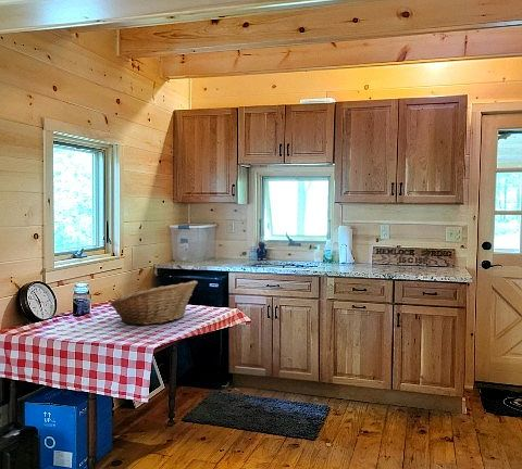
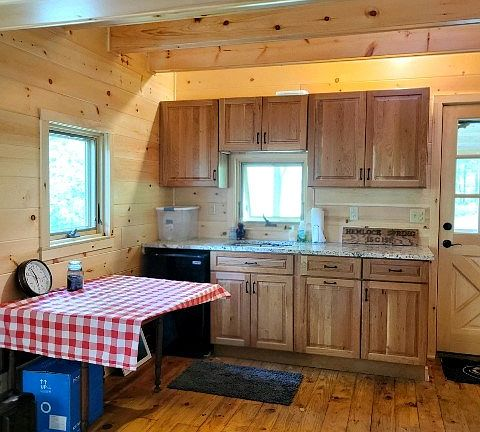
- fruit basket (156, 300)
